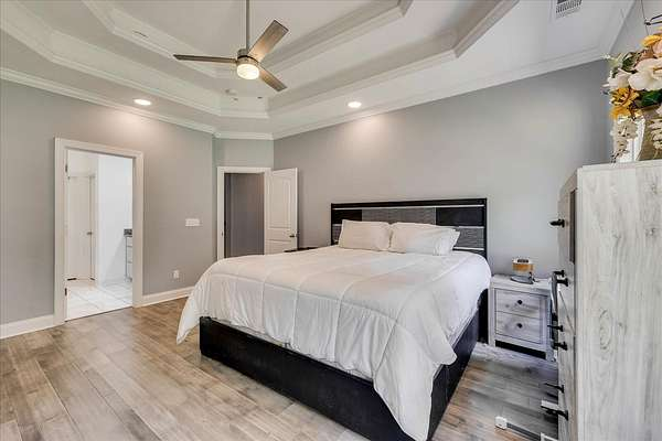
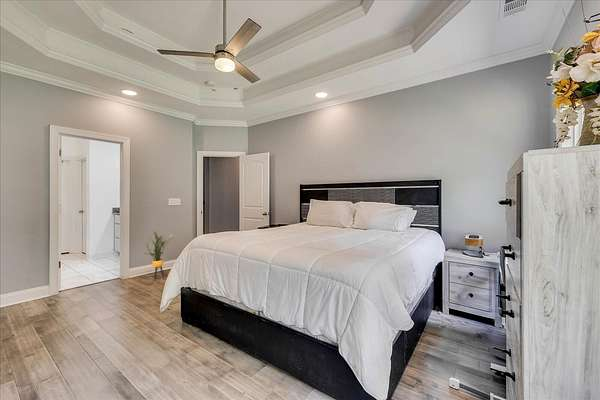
+ house plant (159, 254)
